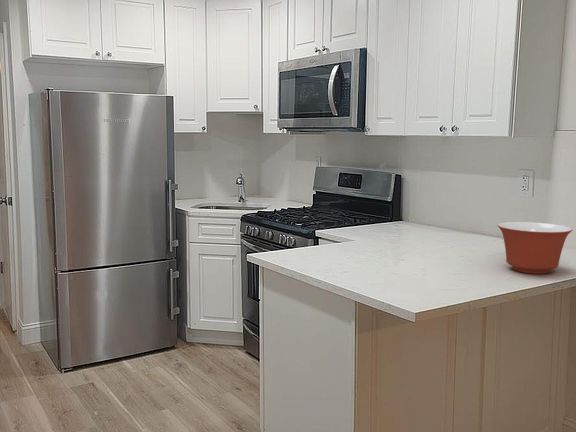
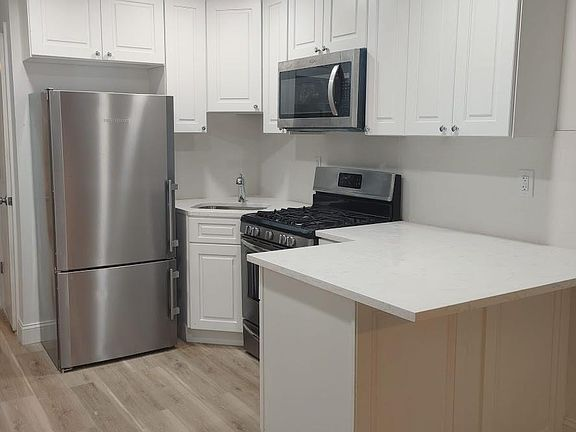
- mixing bowl (532, 248)
